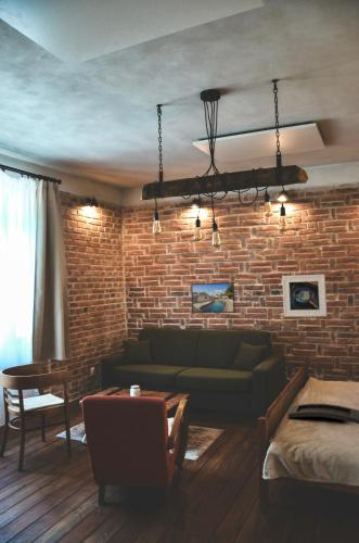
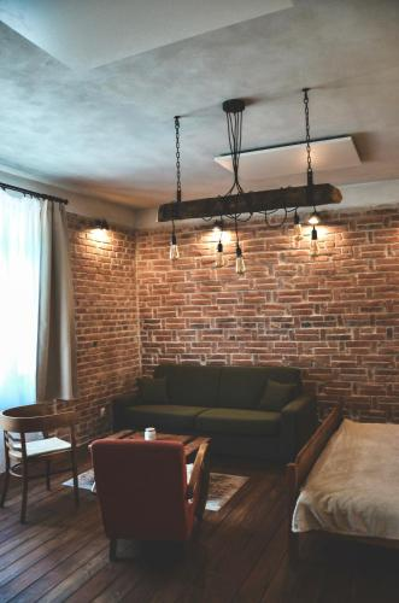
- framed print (304, 295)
- tray (323, 412)
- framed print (213, 298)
